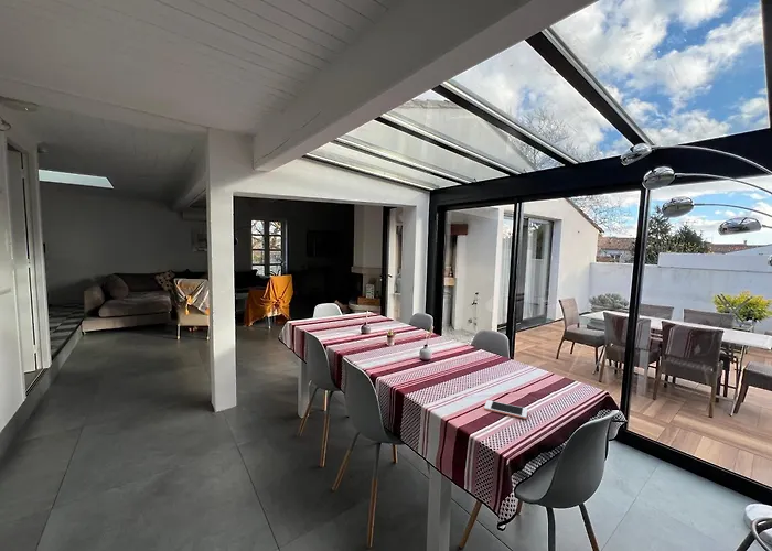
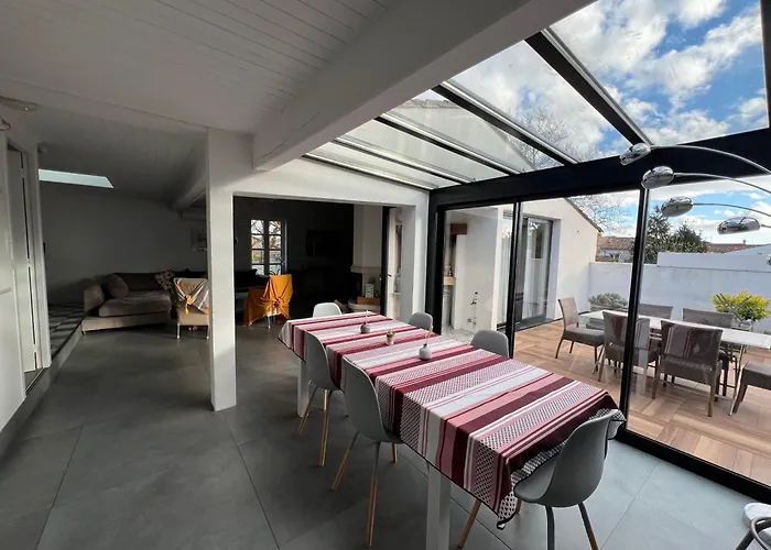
- cell phone (505, 409)
